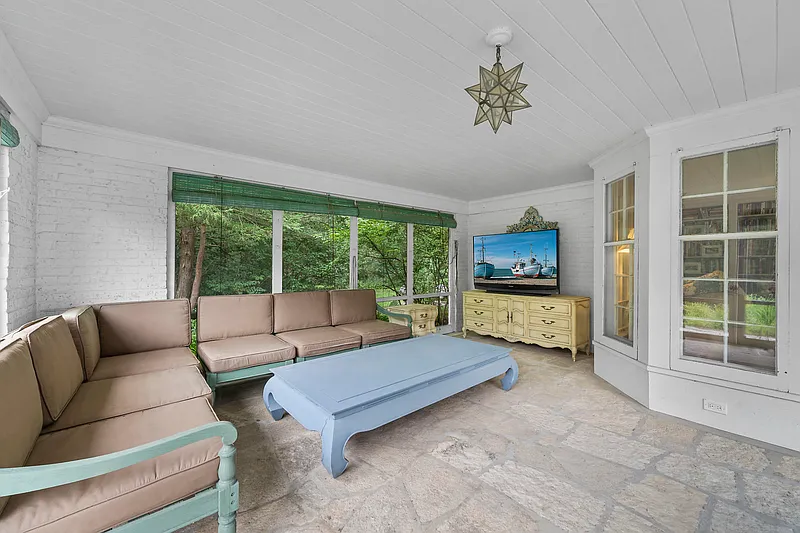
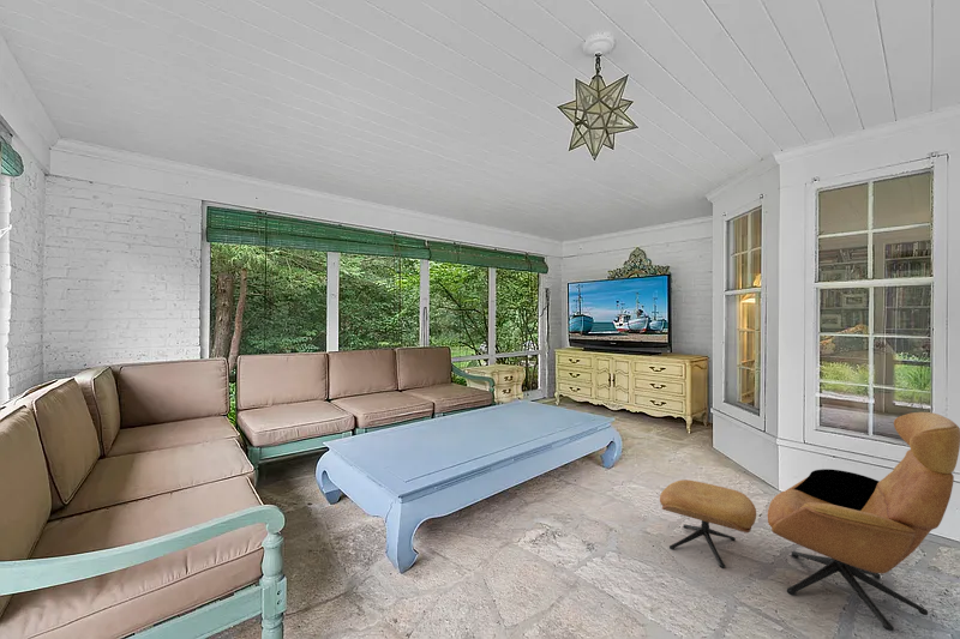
+ armchair (785, 490)
